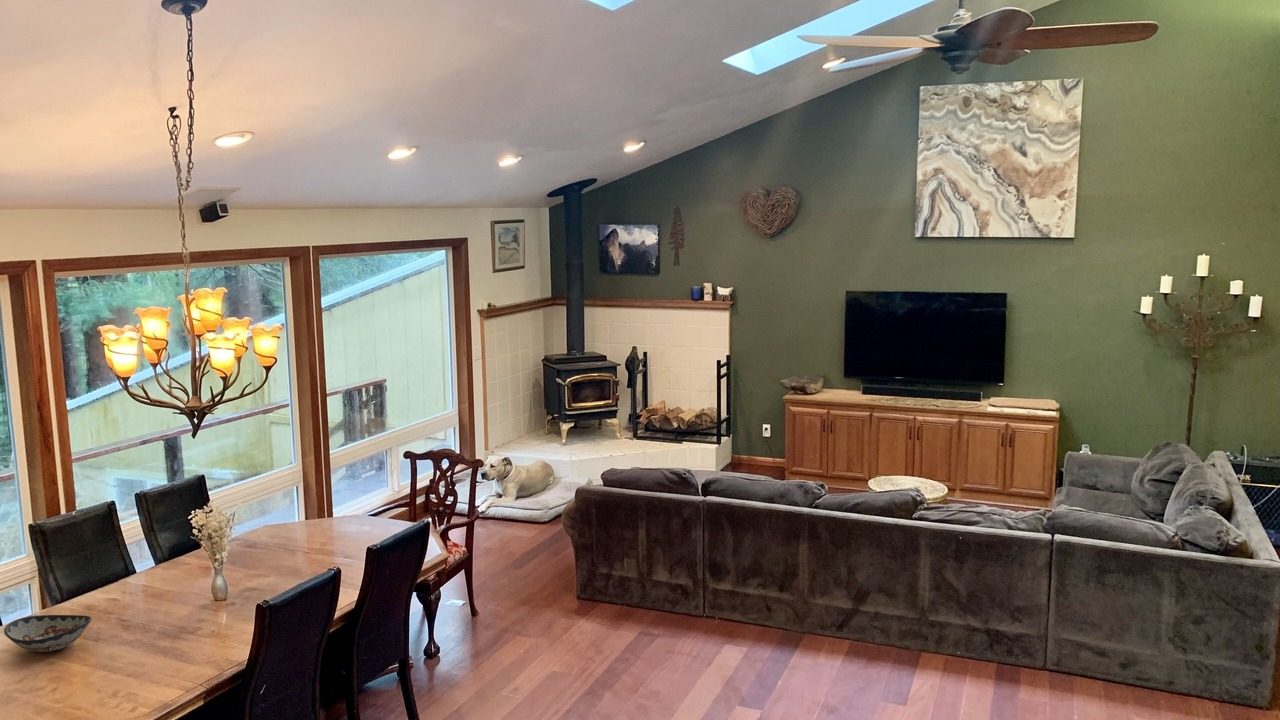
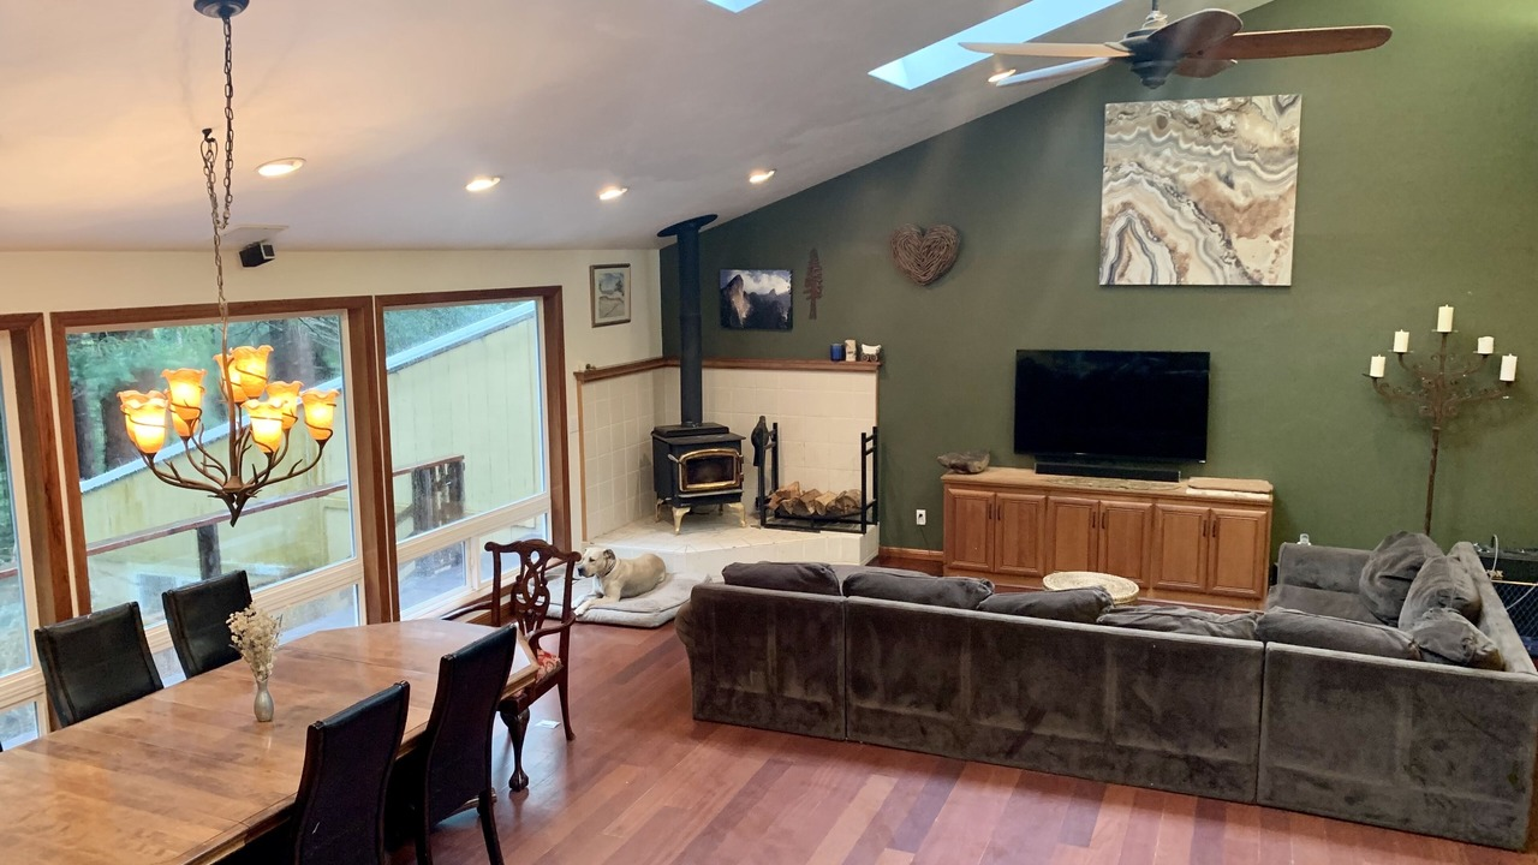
- decorative bowl (49, 635)
